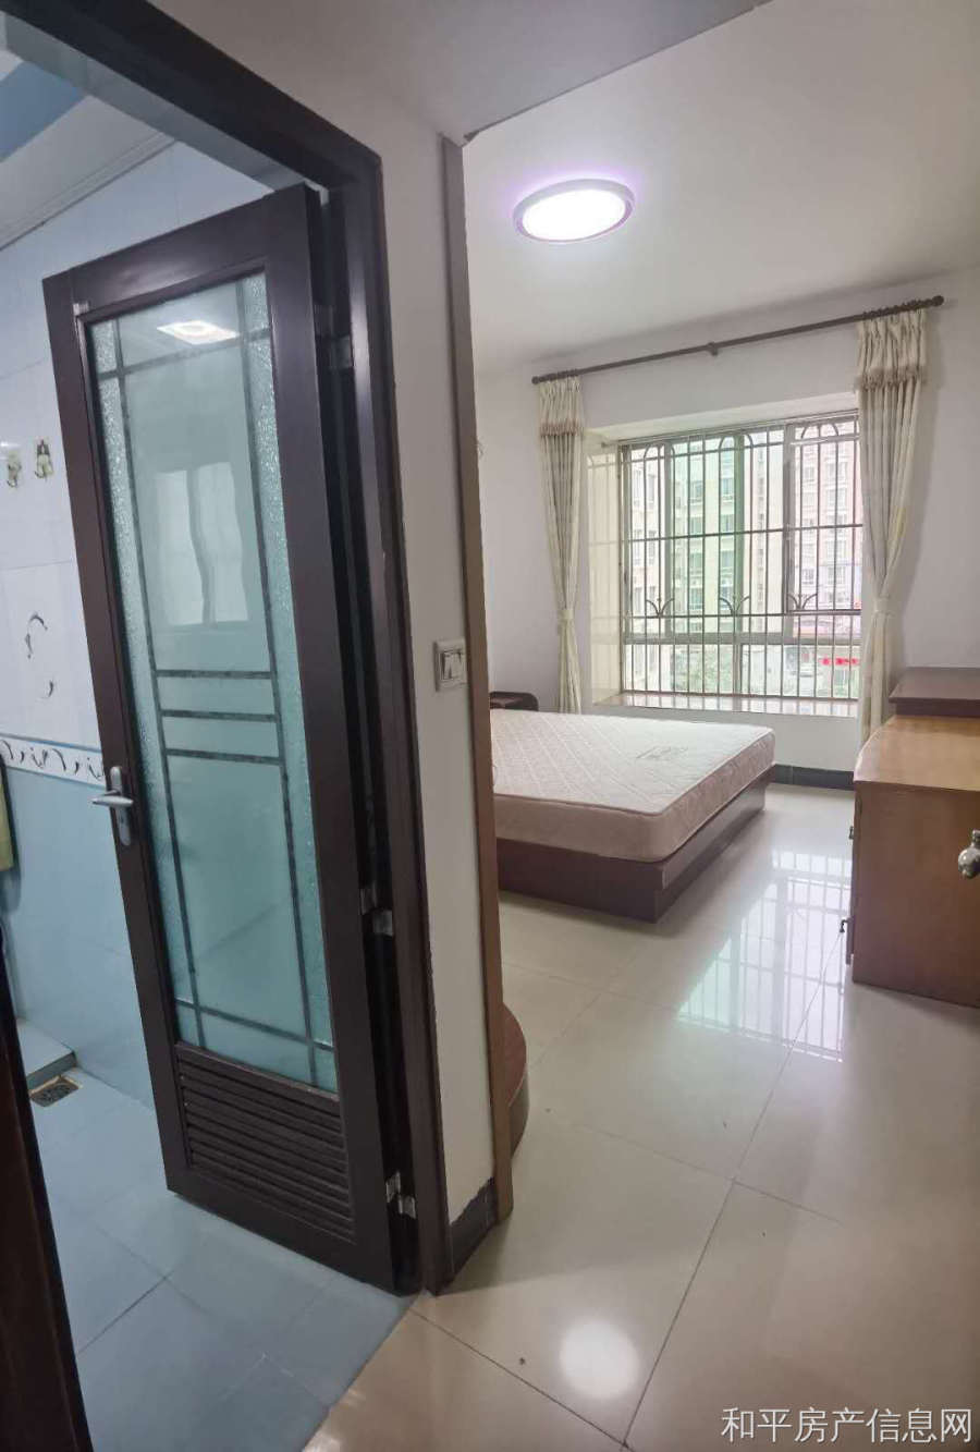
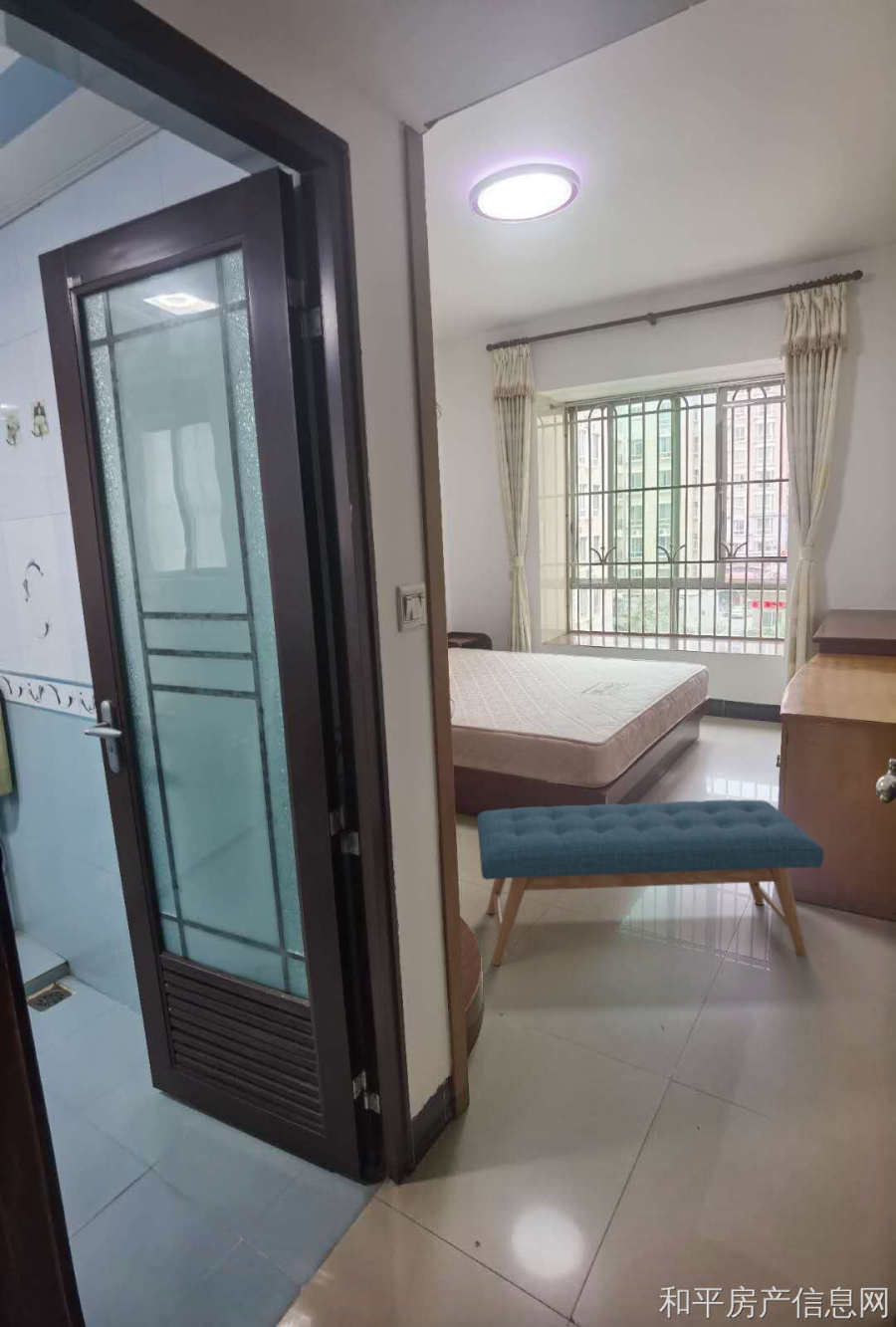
+ bench (635, 875)
